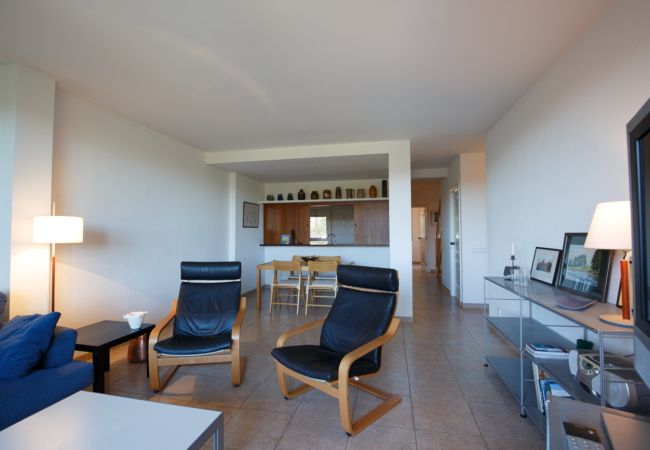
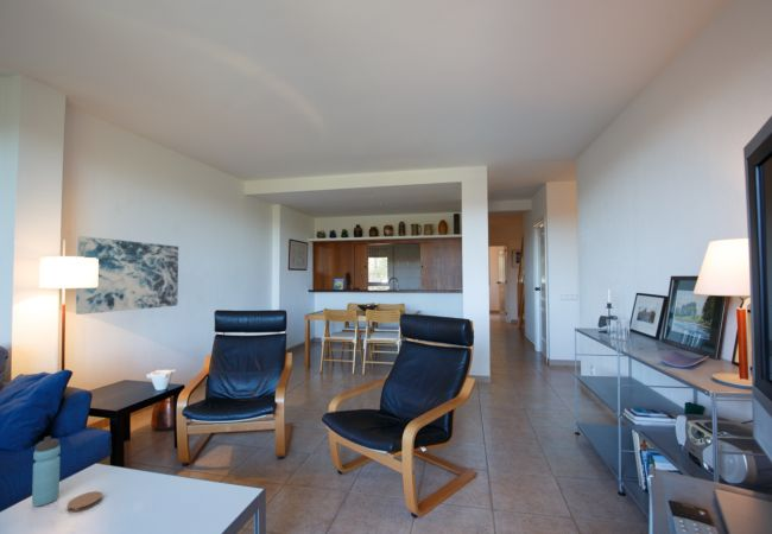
+ water bottle (46, 469)
+ wall art (134, 275)
+ coaster (84, 501)
